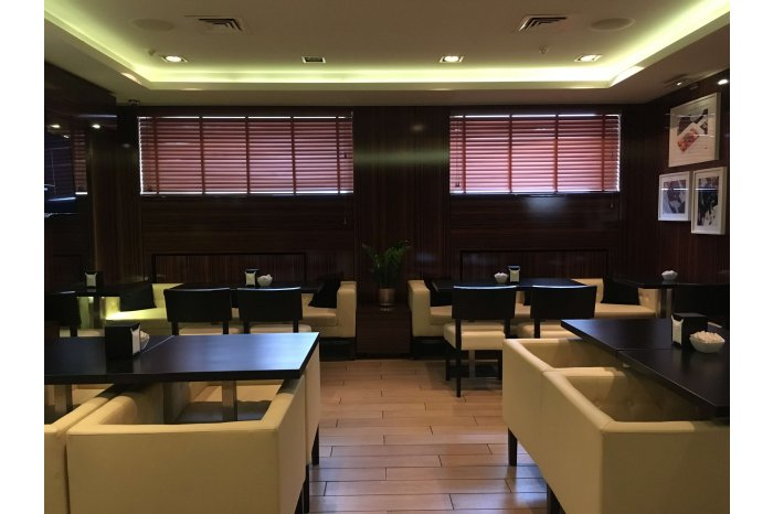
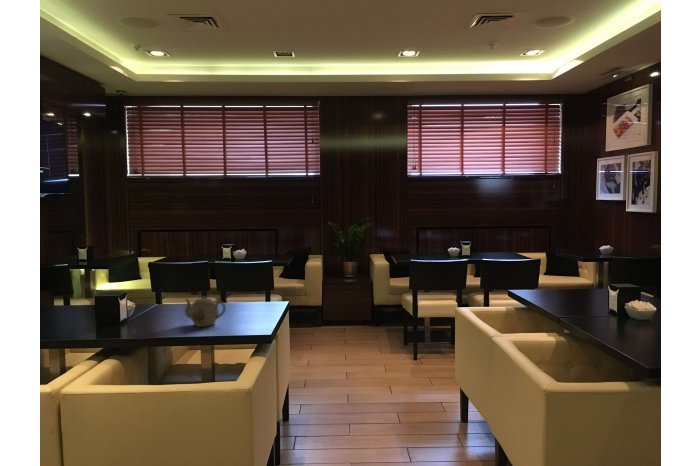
+ teapot (205, 310)
